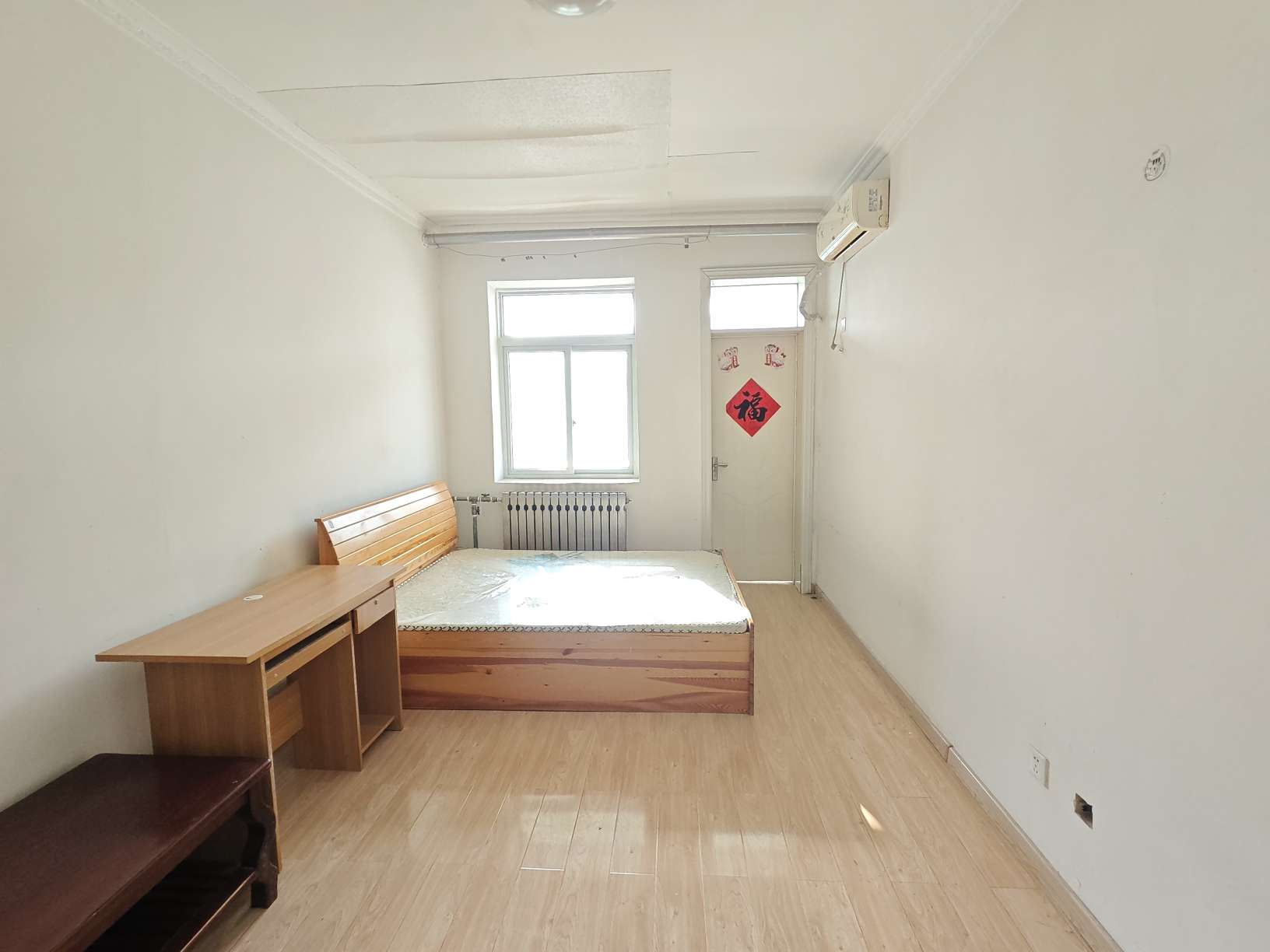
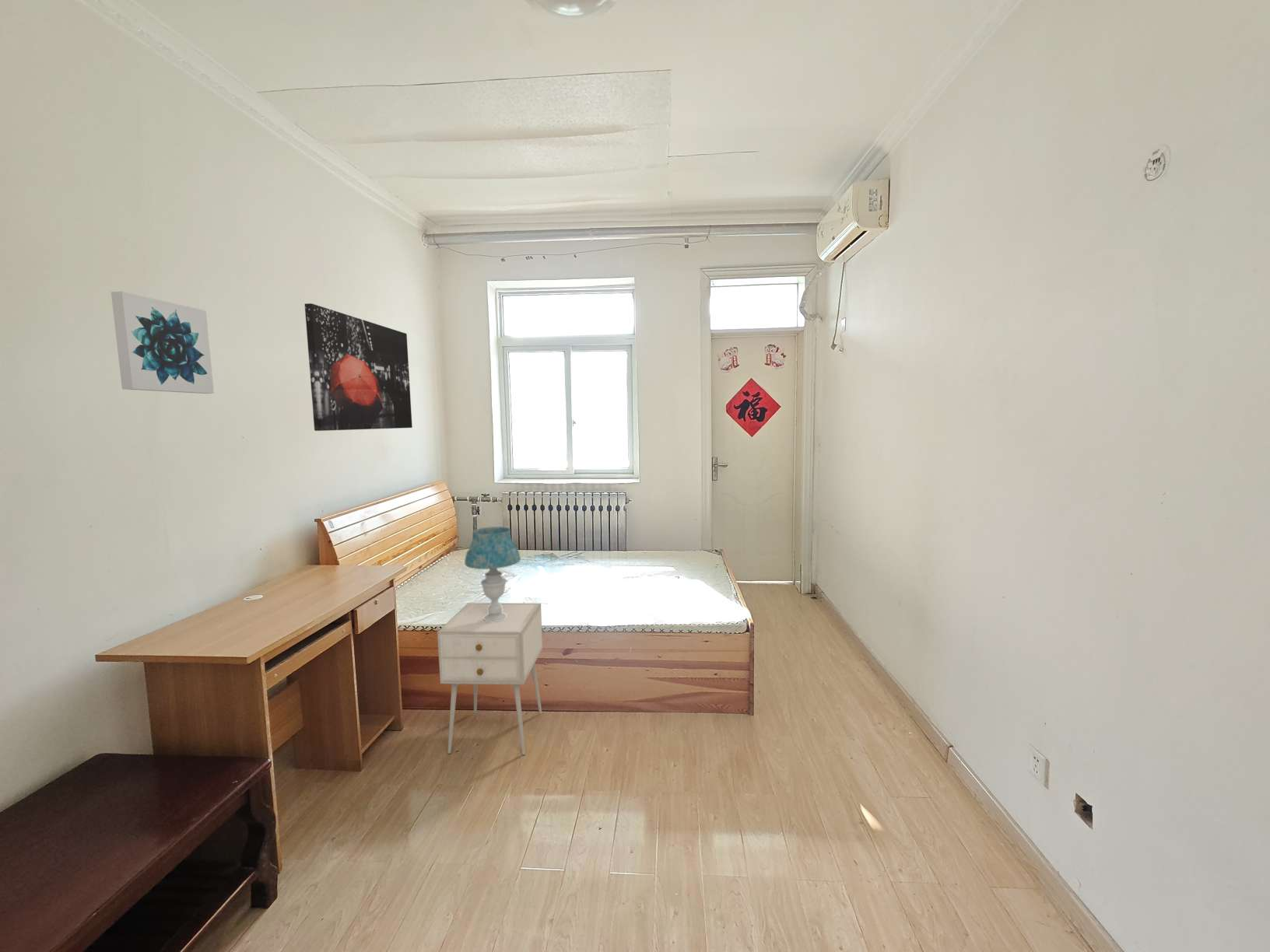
+ table lamp (493, 574)
+ wall art (367, 375)
+ nightstand (494, 675)
+ wall art (167, 347)
